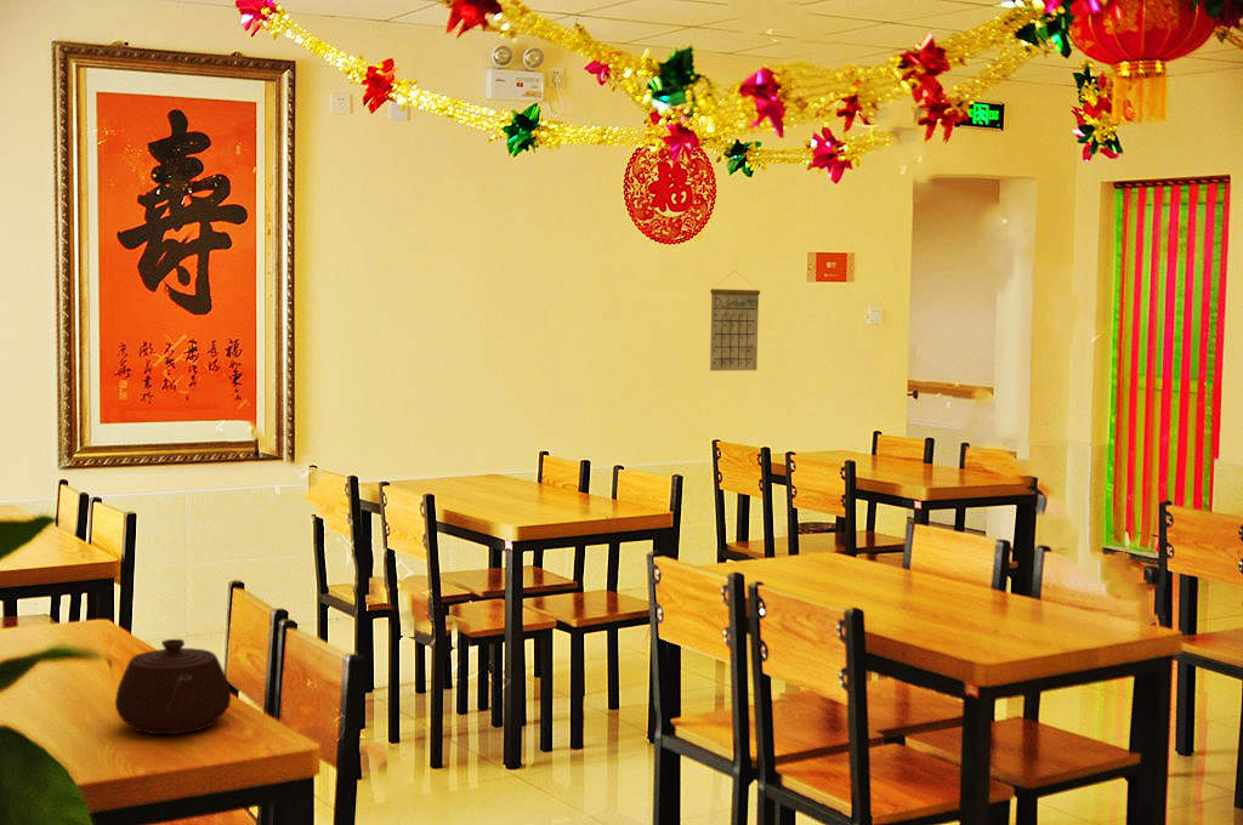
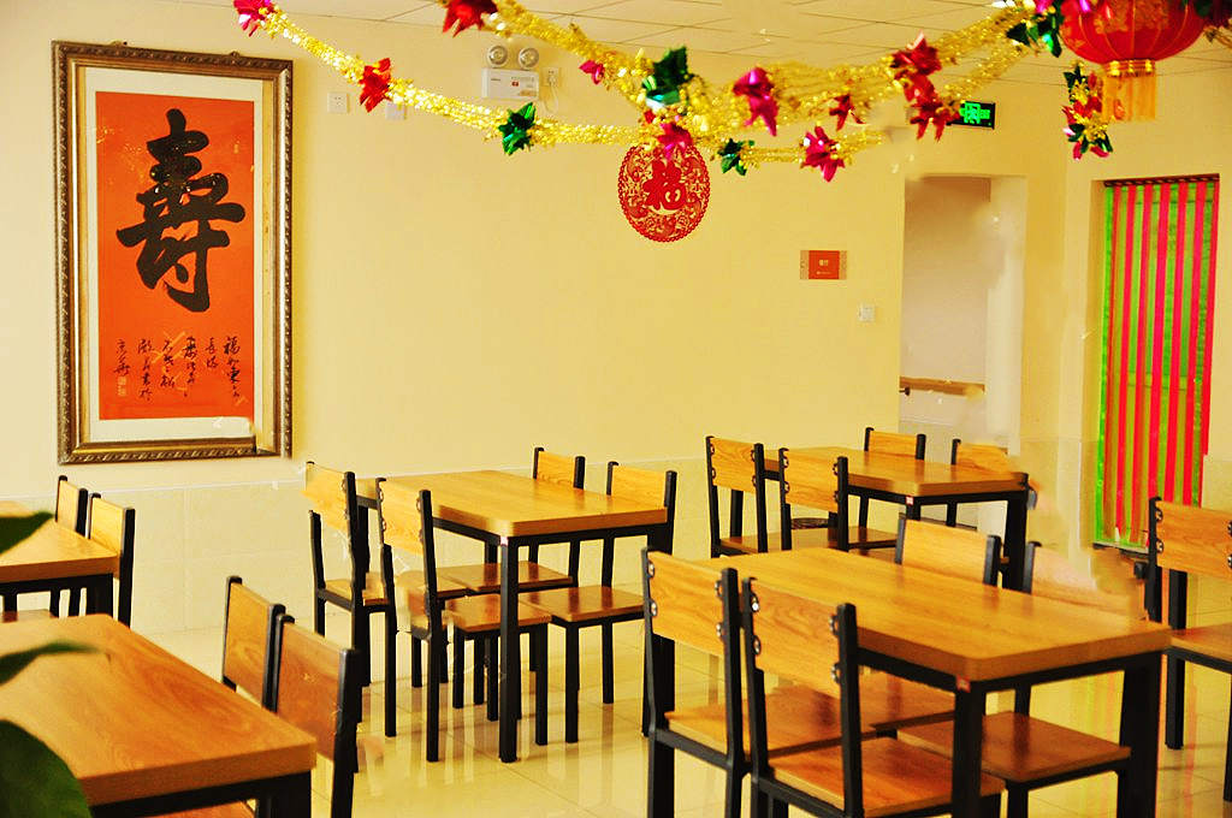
- calendar (734, 320)
- teapot (174, 683)
